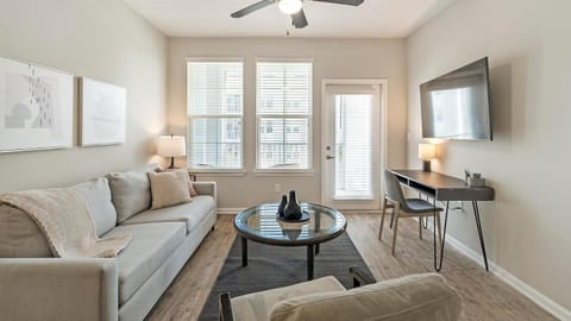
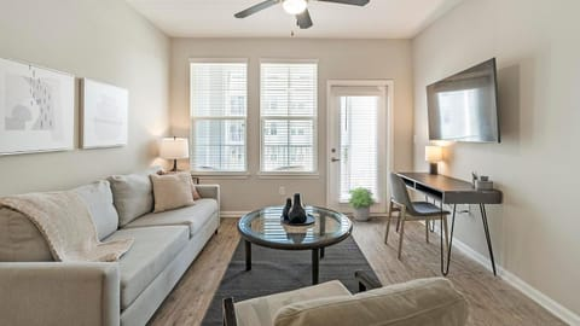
+ potted plant (361, 203)
